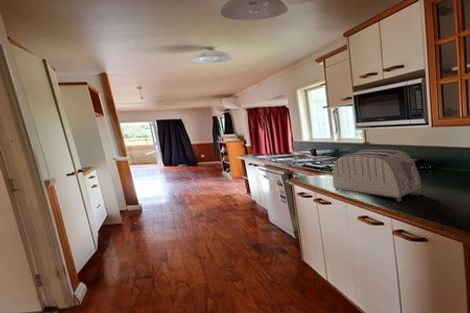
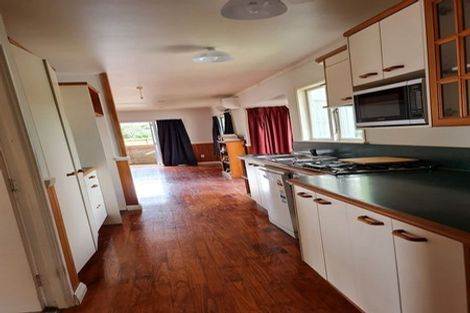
- toaster (374, 172)
